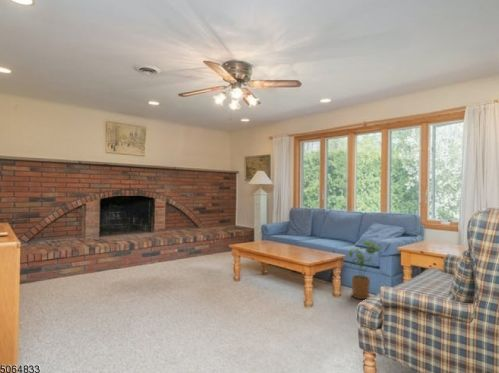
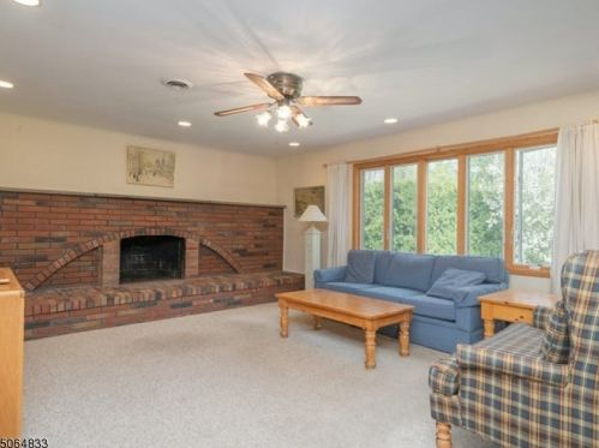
- house plant (361, 267)
